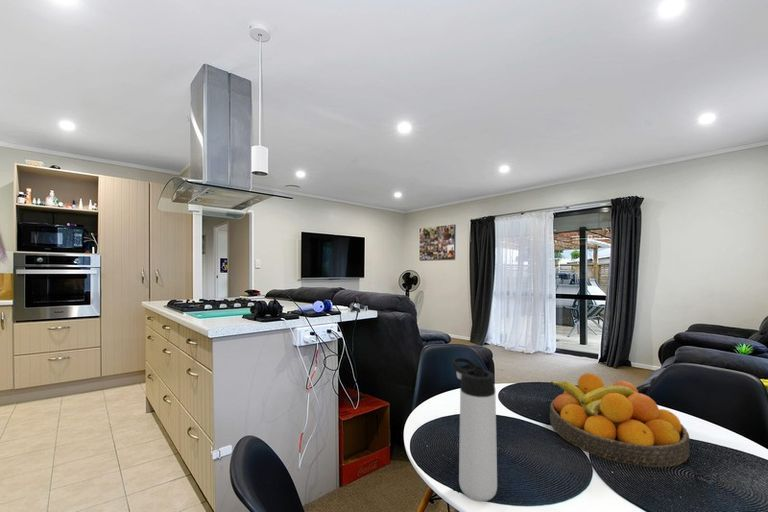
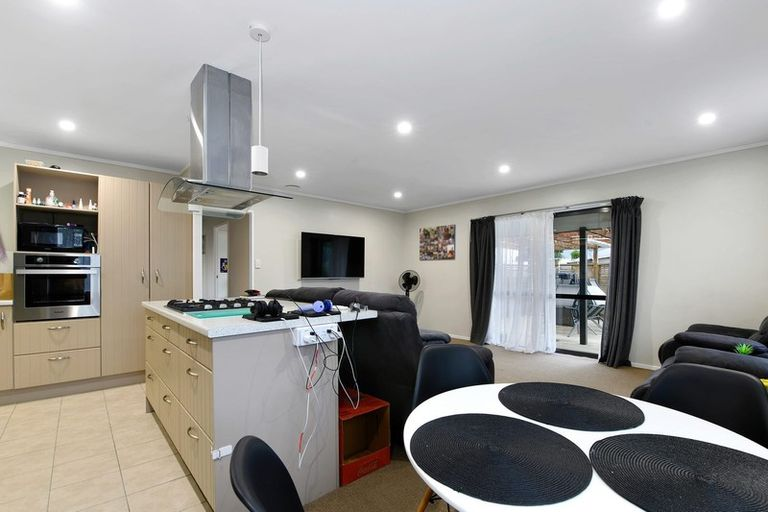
- fruit bowl (613, 408)
- thermos bottle (472, 424)
